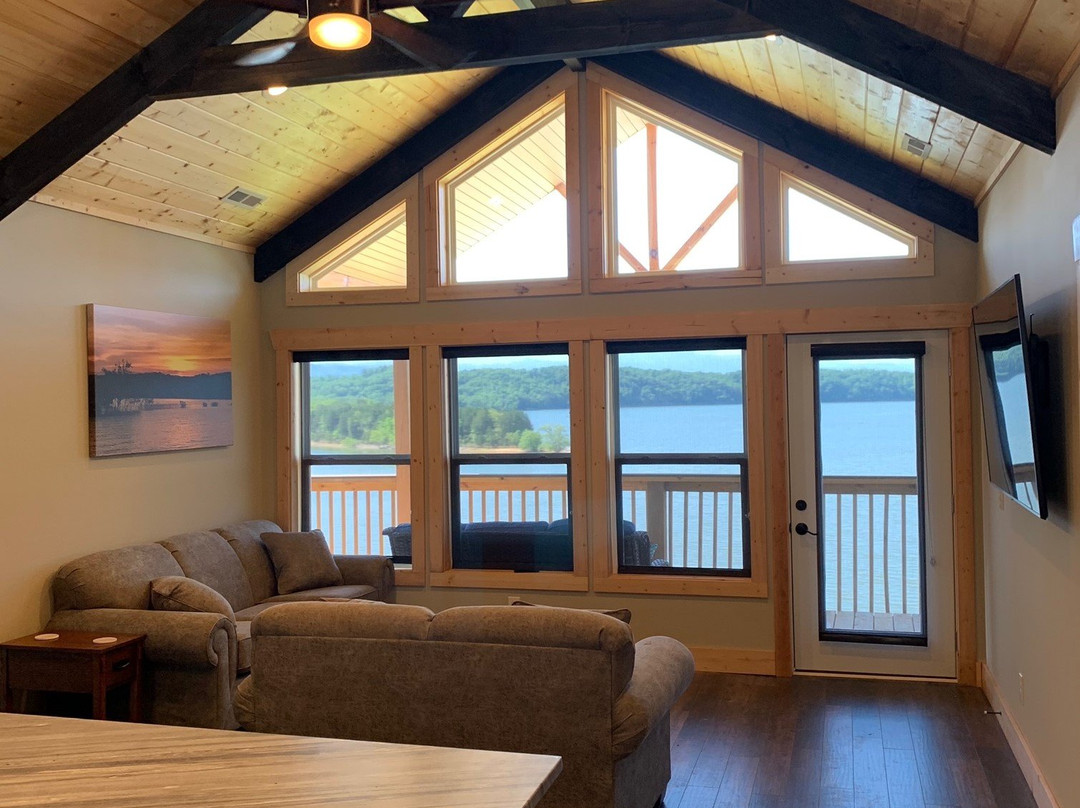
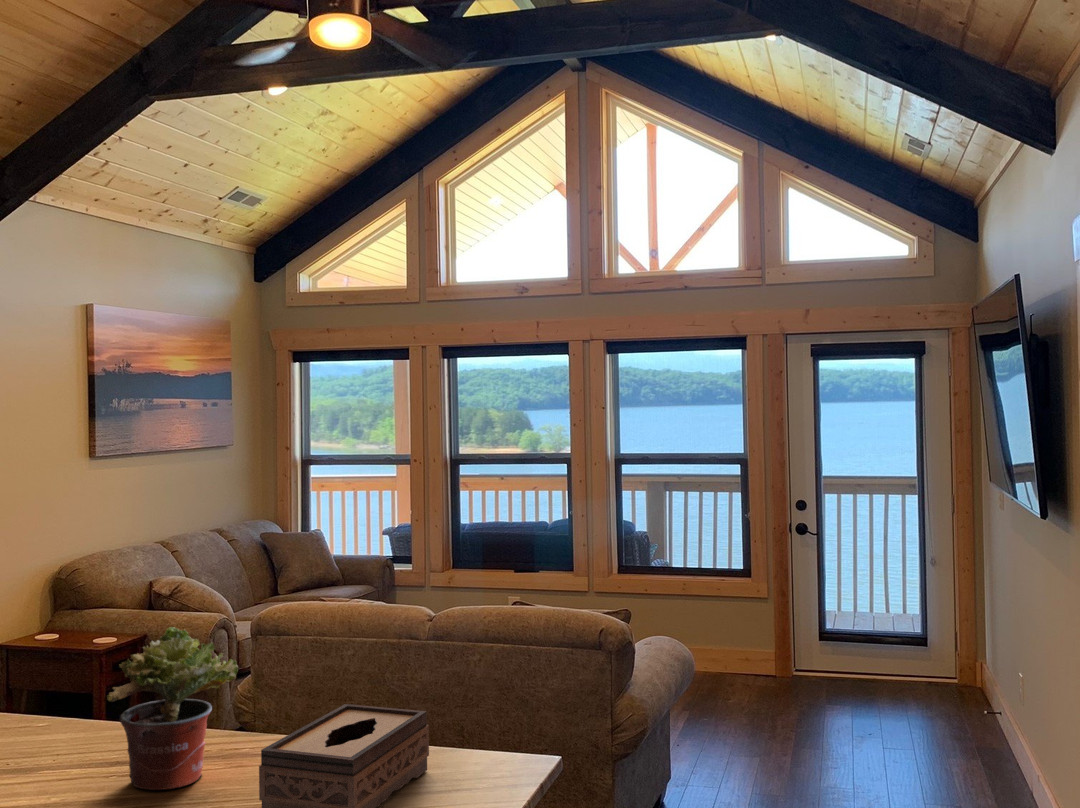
+ tissue box (349, 760)
+ potted plant (176, 701)
